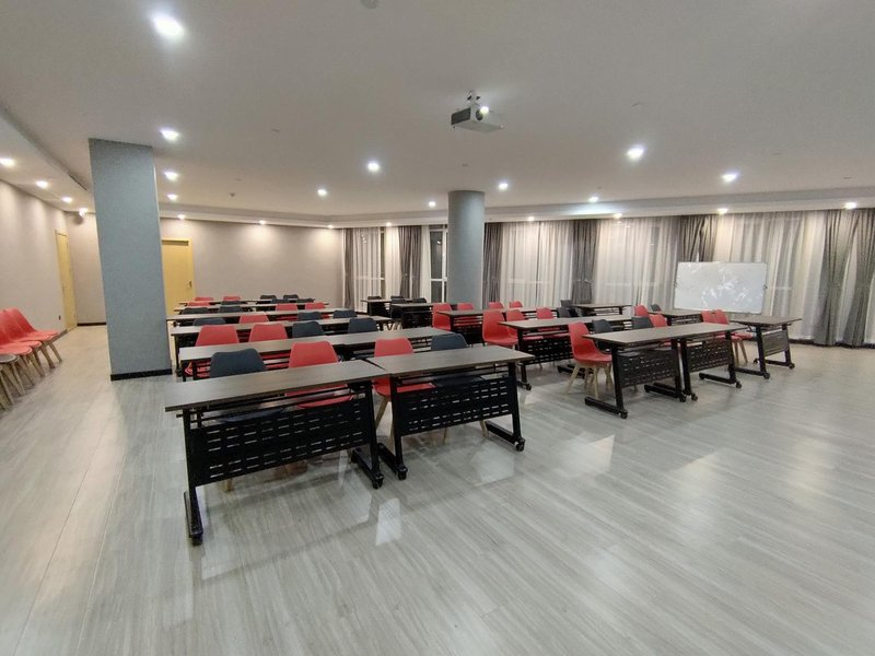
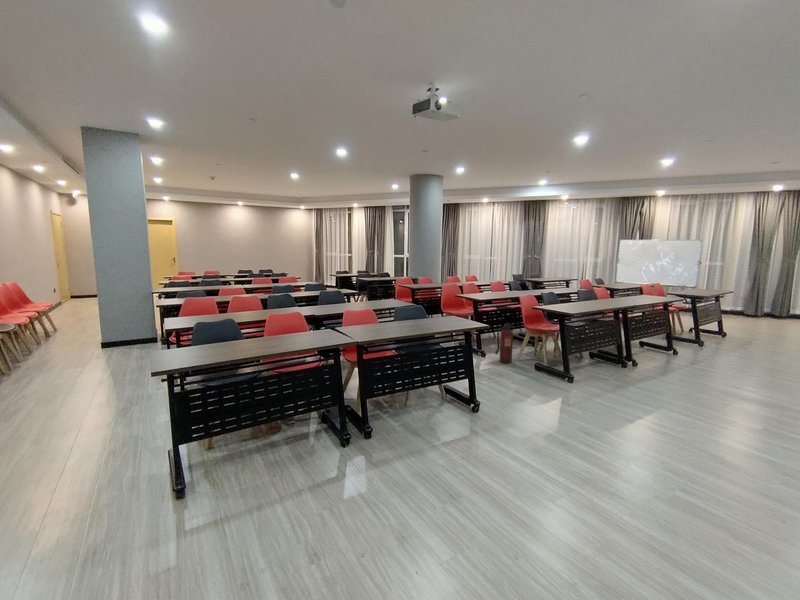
+ fire extinguisher (504, 342)
